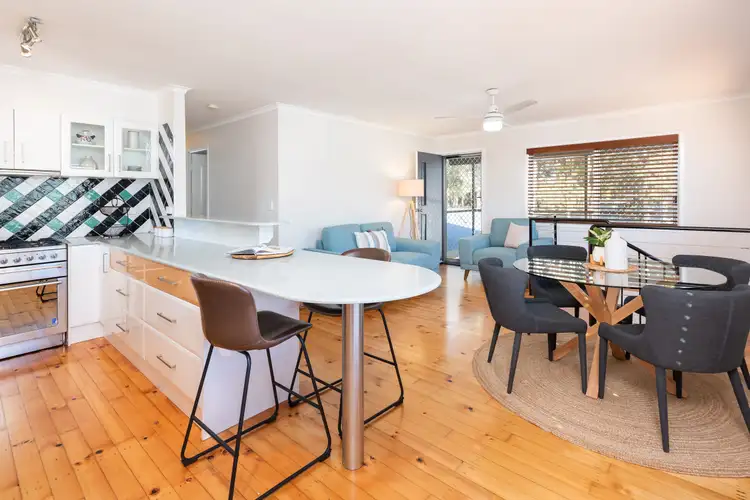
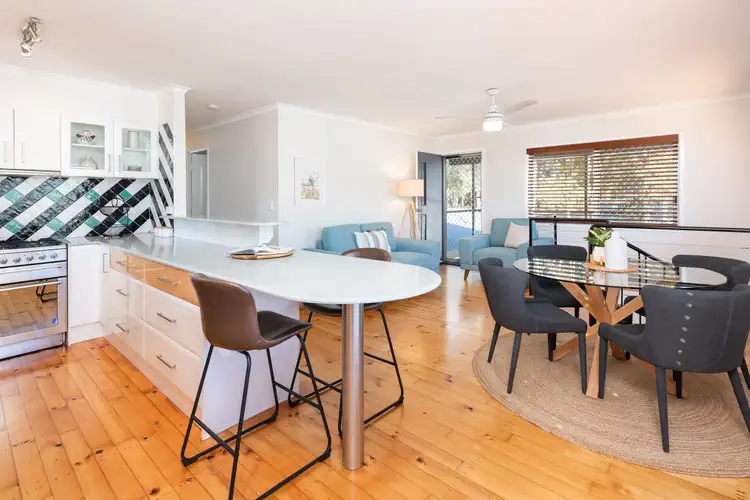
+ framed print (309, 182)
